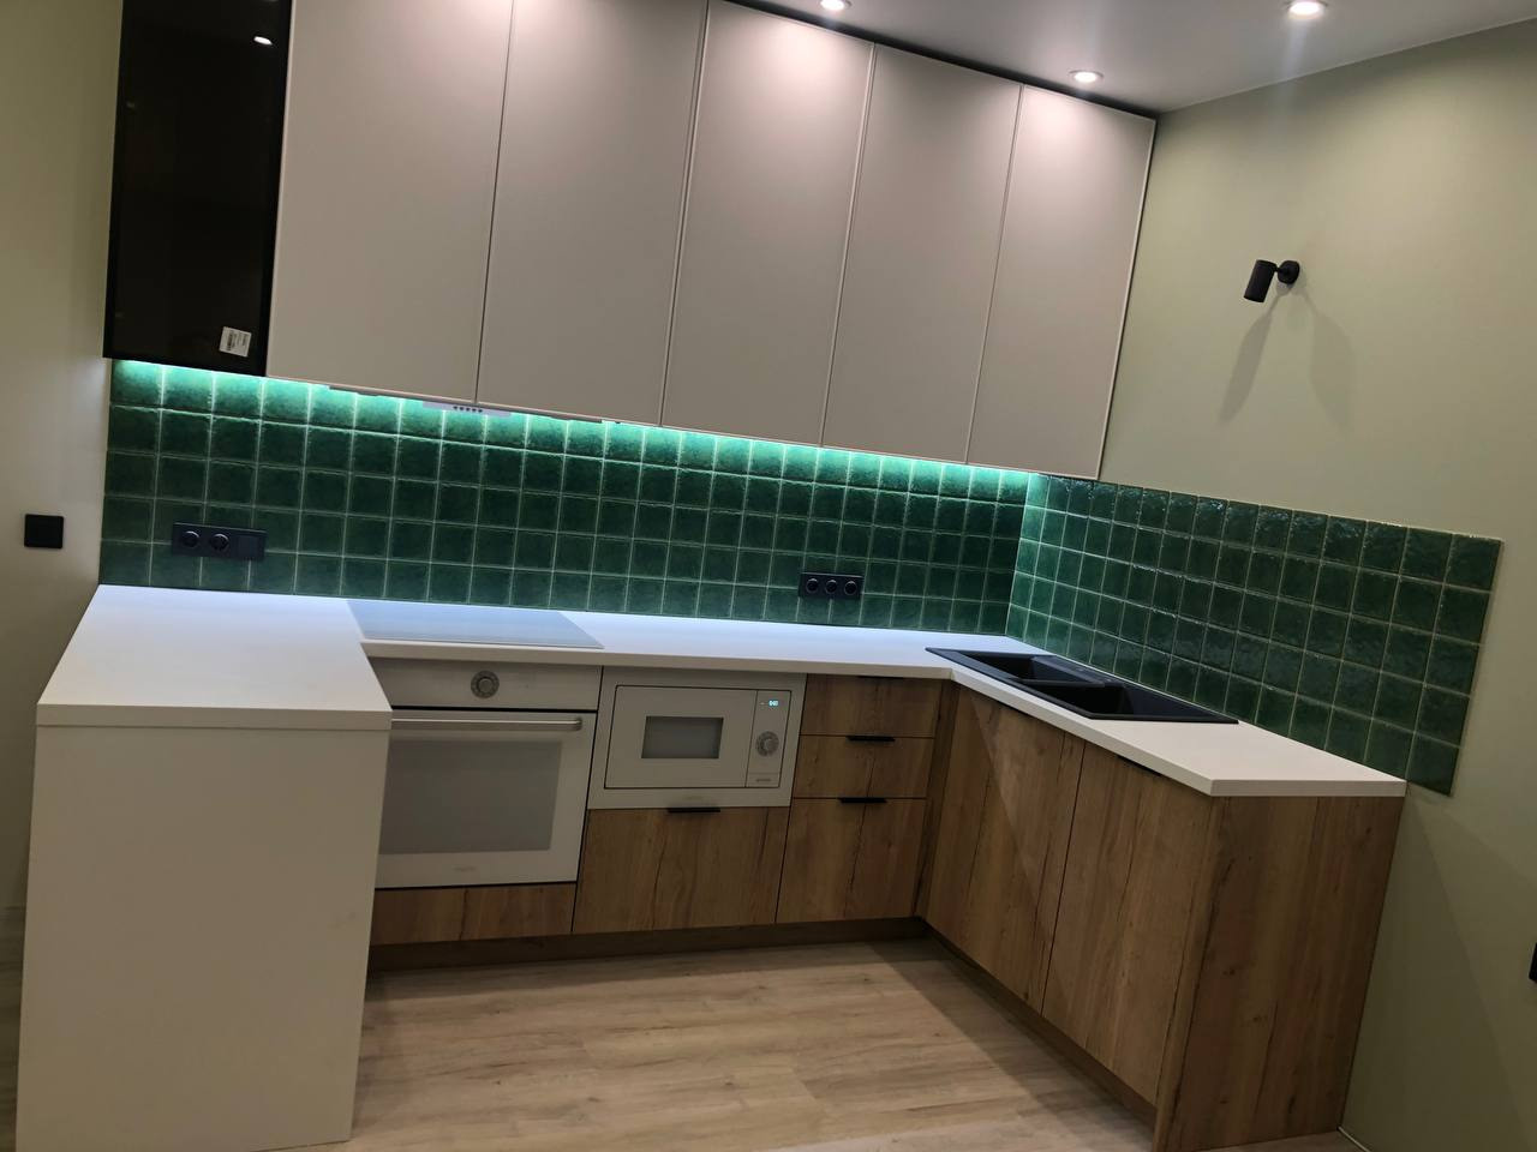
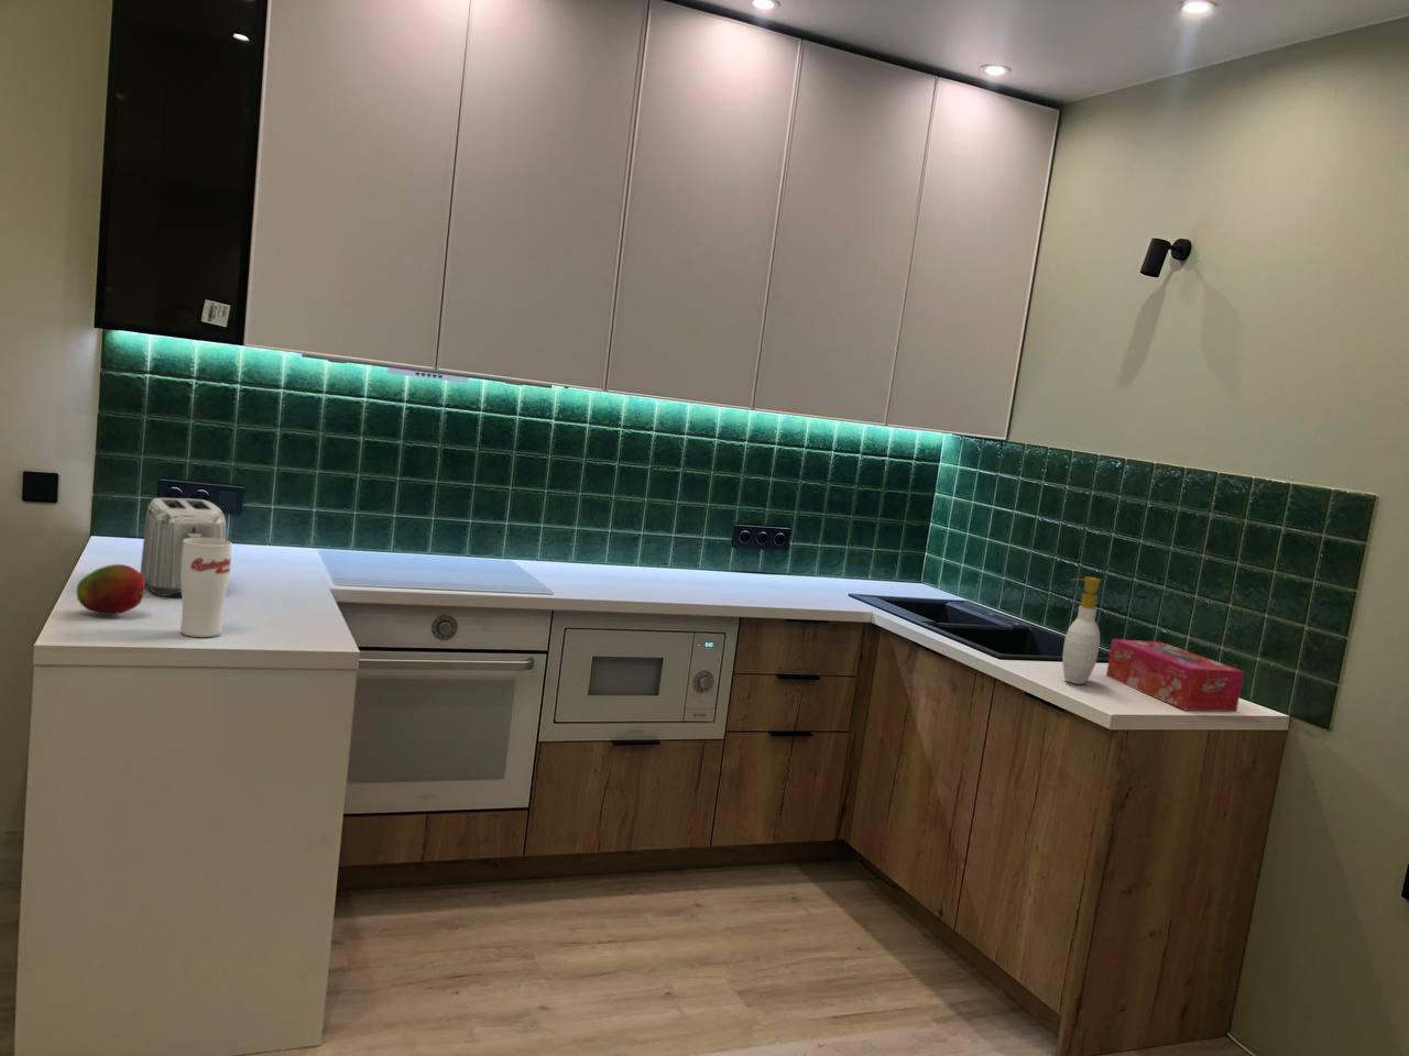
+ fruit (110, 590)
+ toaster (182, 545)
+ tissue box (1172, 673)
+ soap bottle (1082, 629)
+ cup (204, 588)
